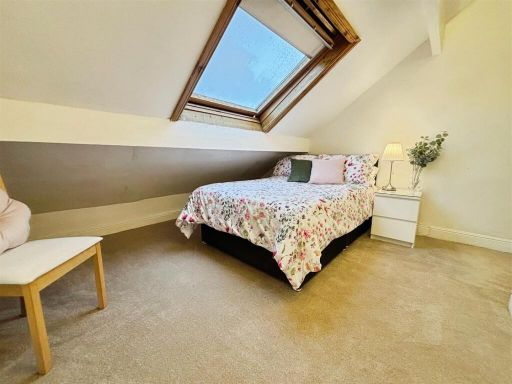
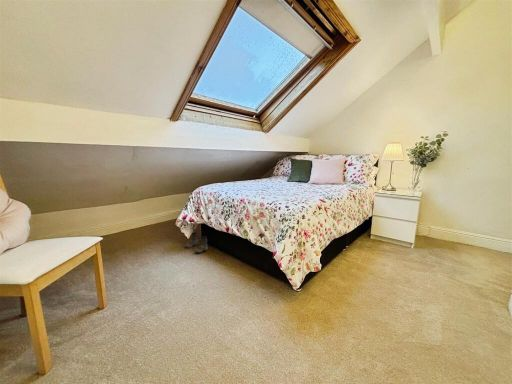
+ boots (196, 242)
